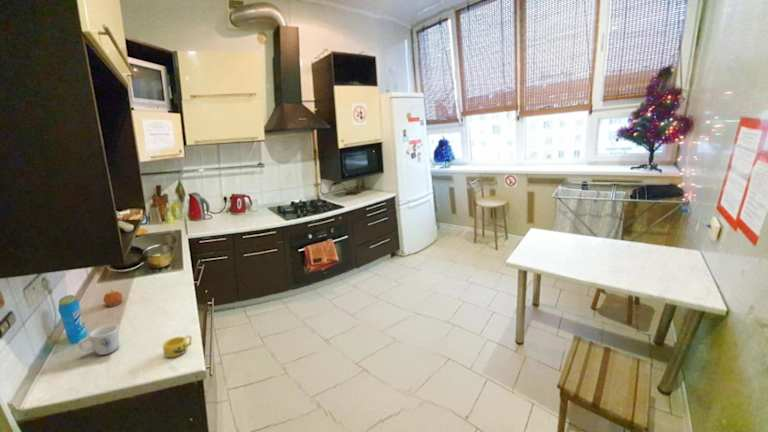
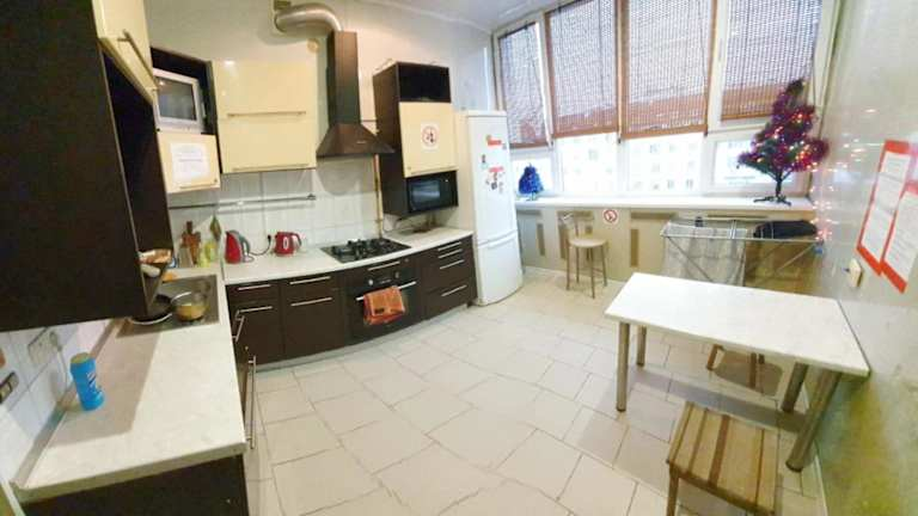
- mug (100, 342)
- apple (112, 297)
- cup (178, 345)
